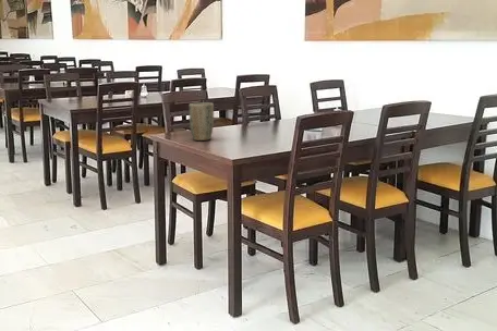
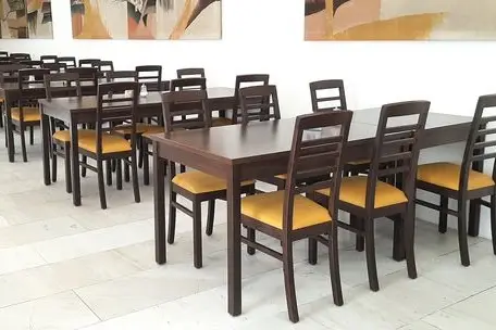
- plant pot (202, 121)
